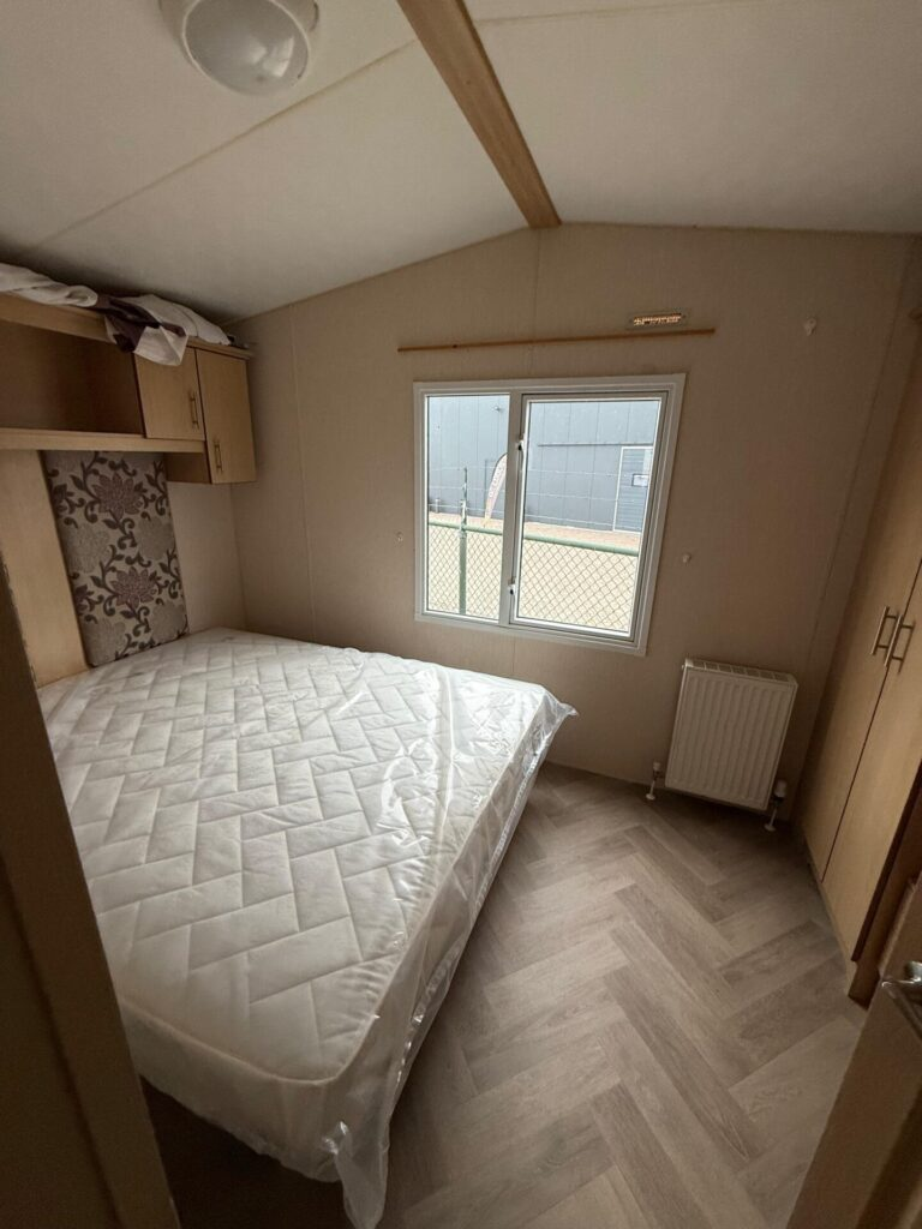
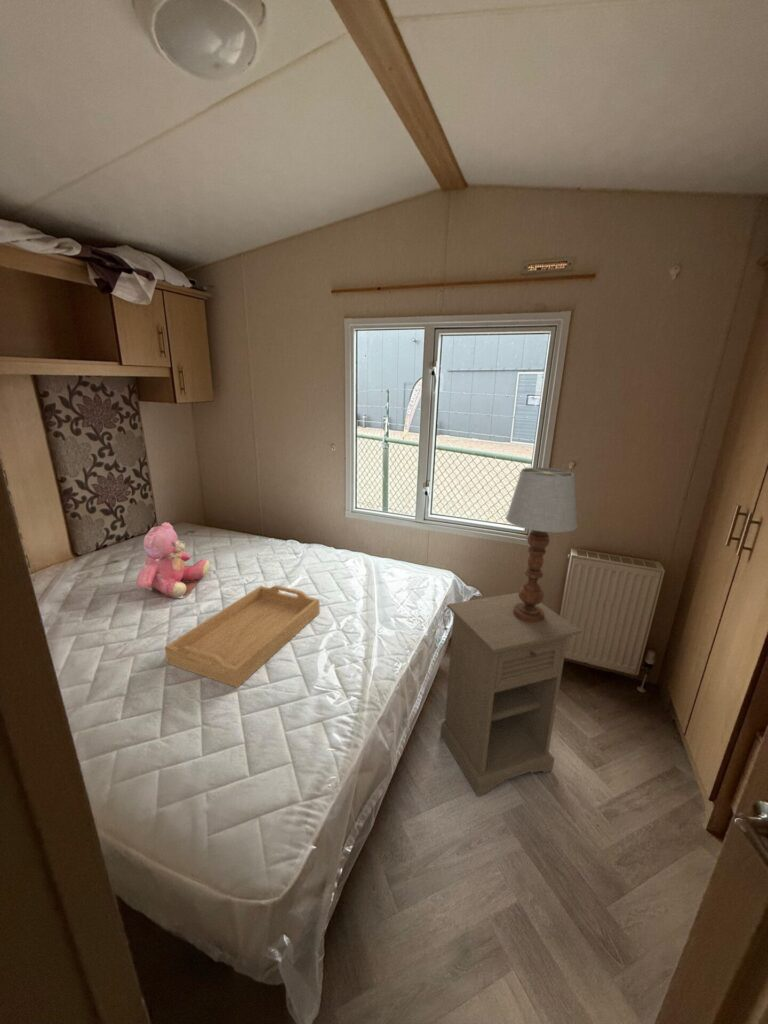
+ serving tray (250, 625)
+ teddy bear (173, 558)
+ nightstand (502, 688)
+ table lamp (537, 546)
